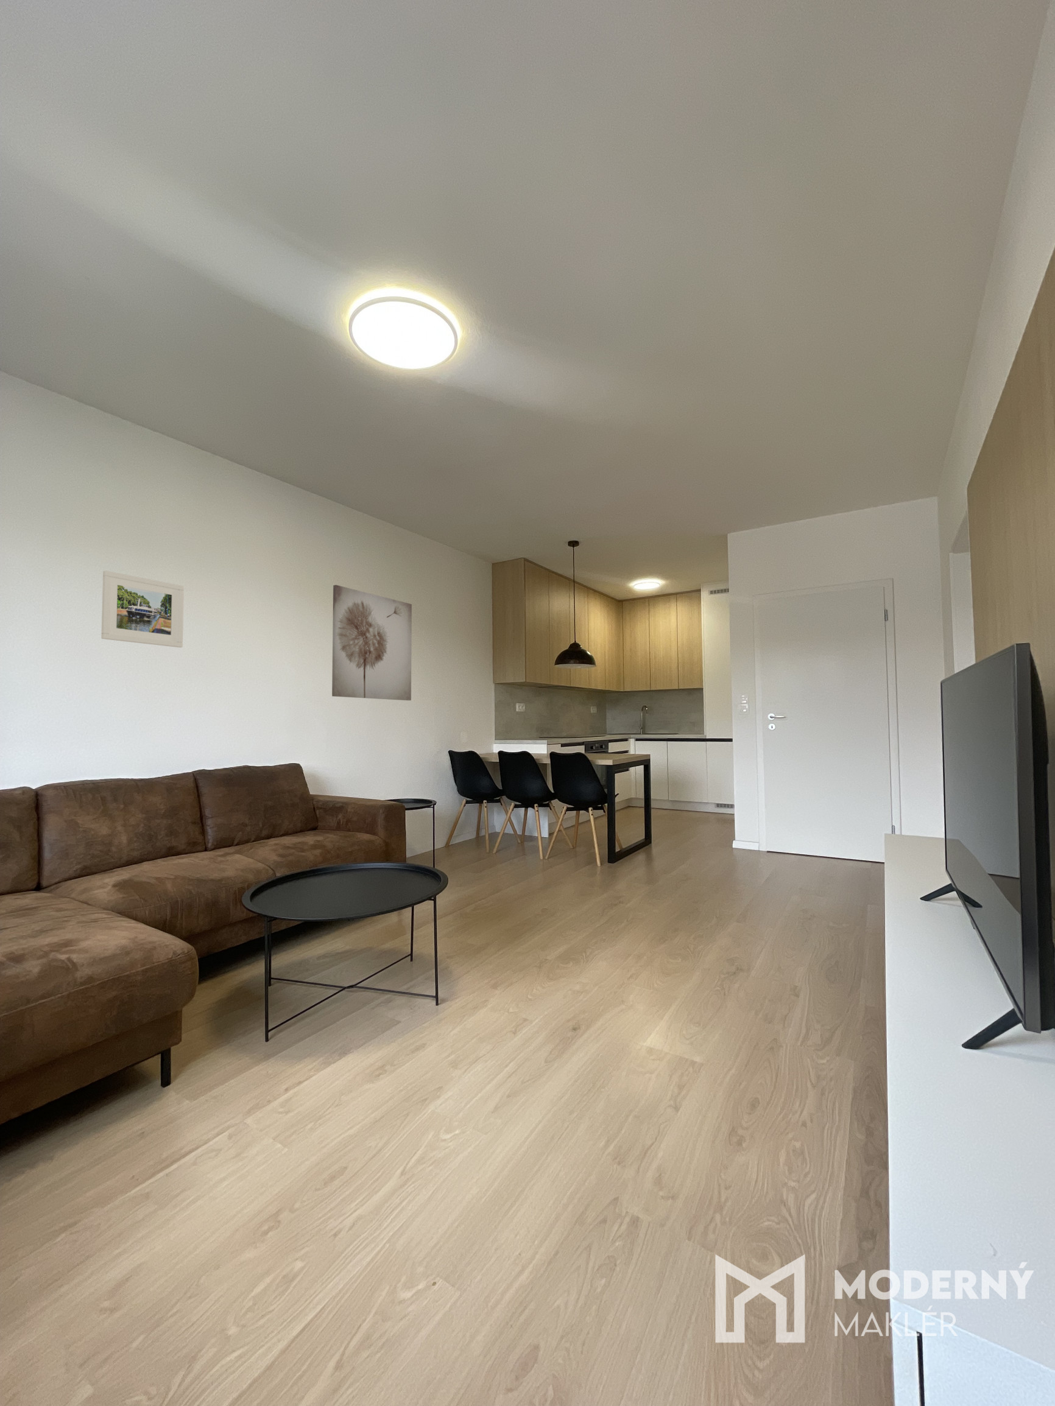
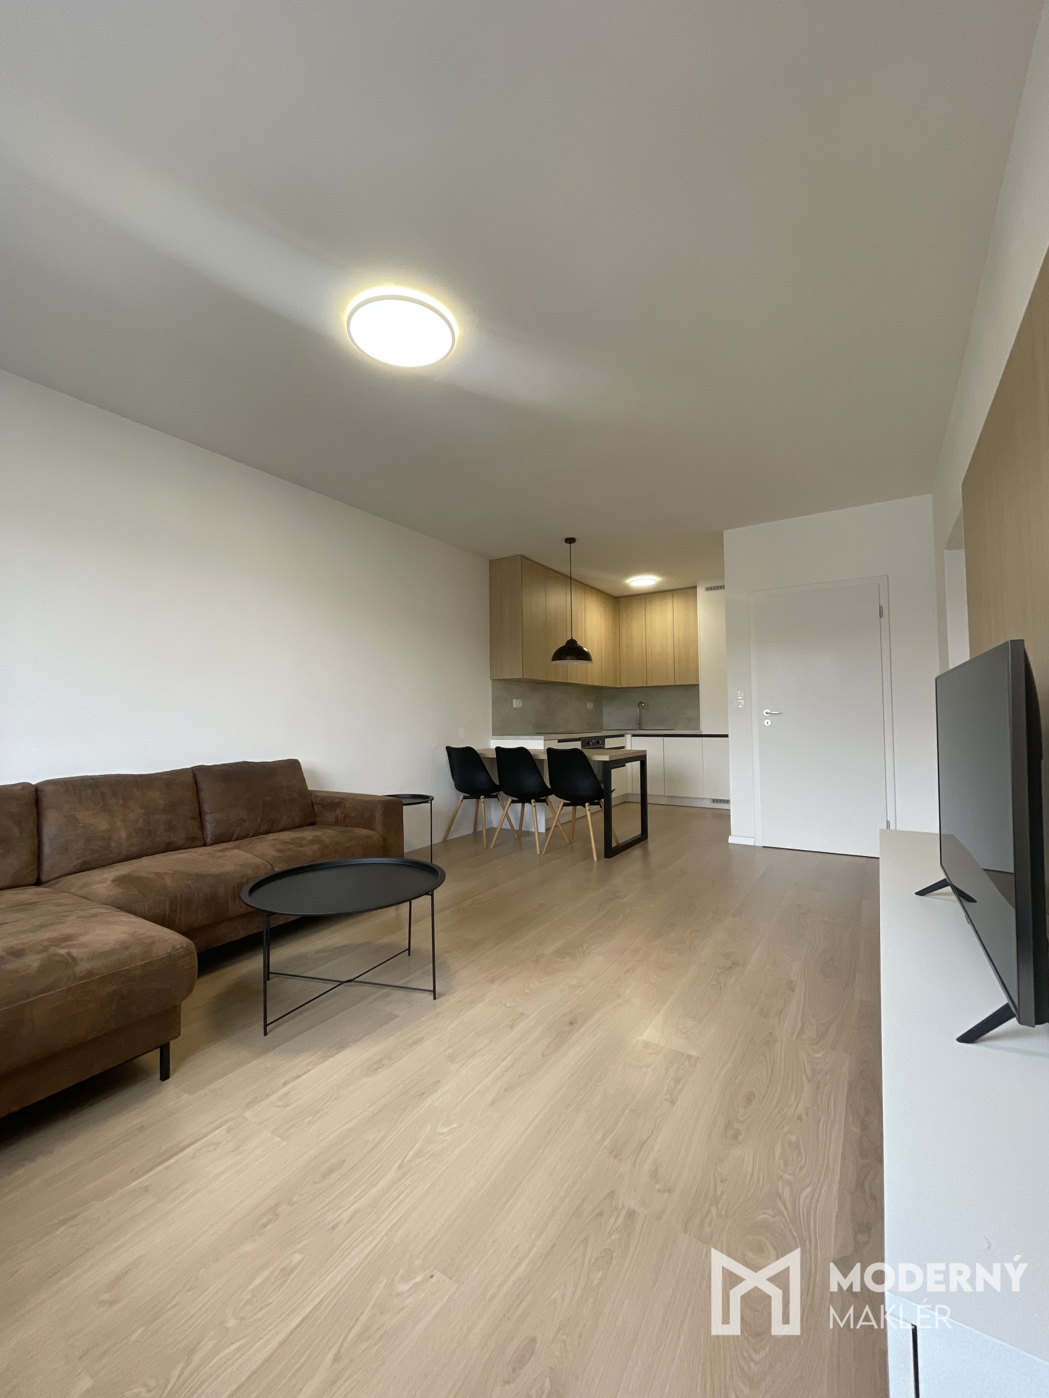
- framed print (144, 610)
- wall art (375, 647)
